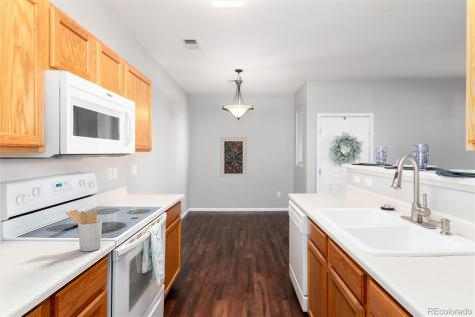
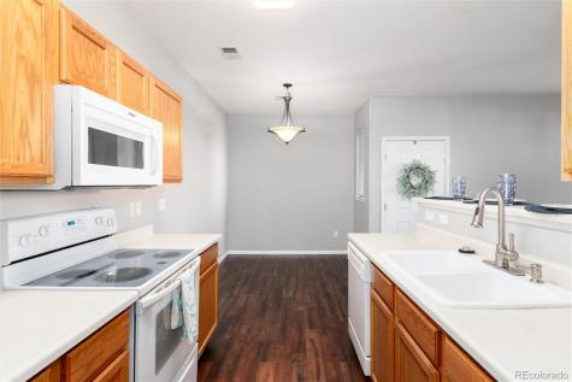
- utensil holder (84, 228)
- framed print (233, 157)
